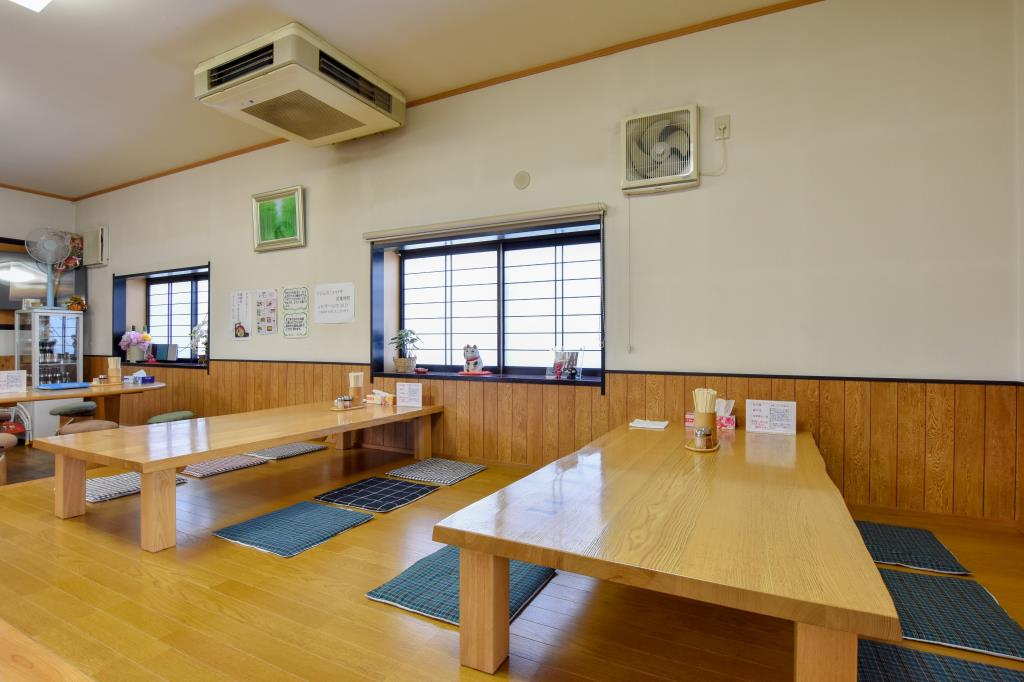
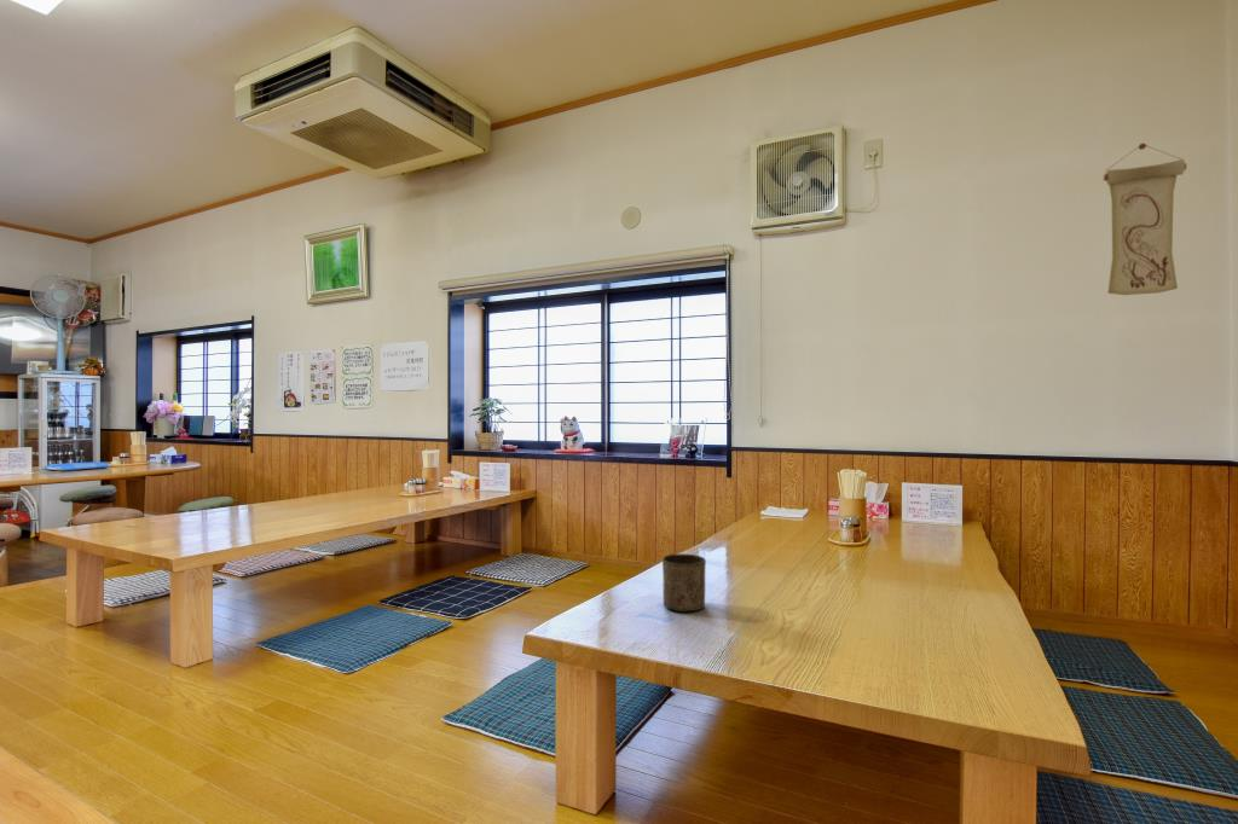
+ wall scroll (1142, 216)
+ cup (683, 582)
